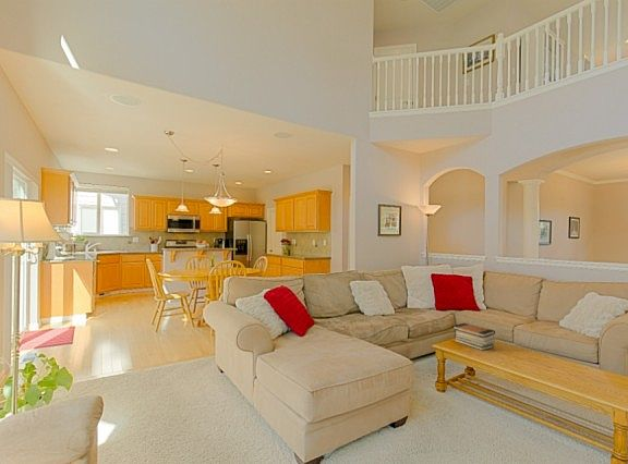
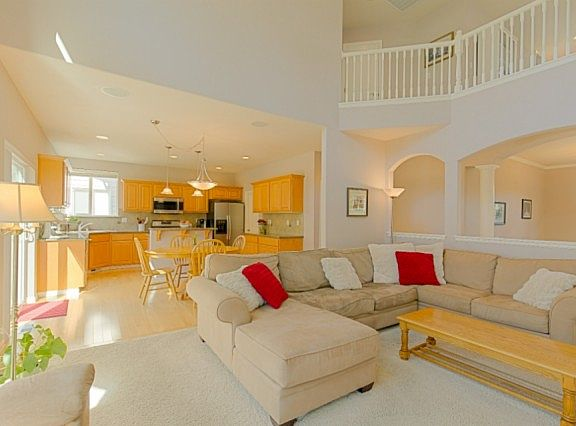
- book stack (473, 335)
